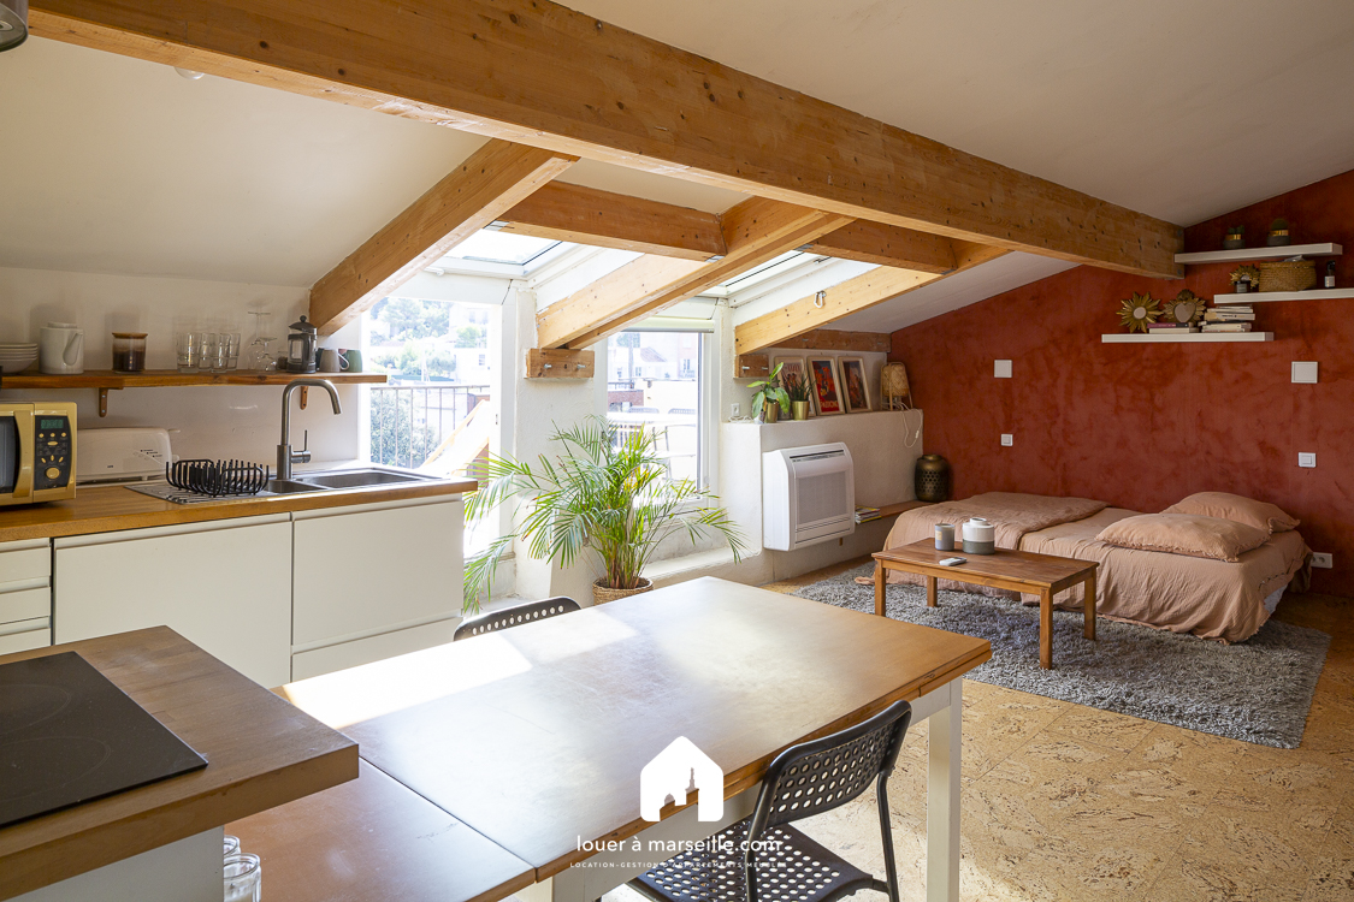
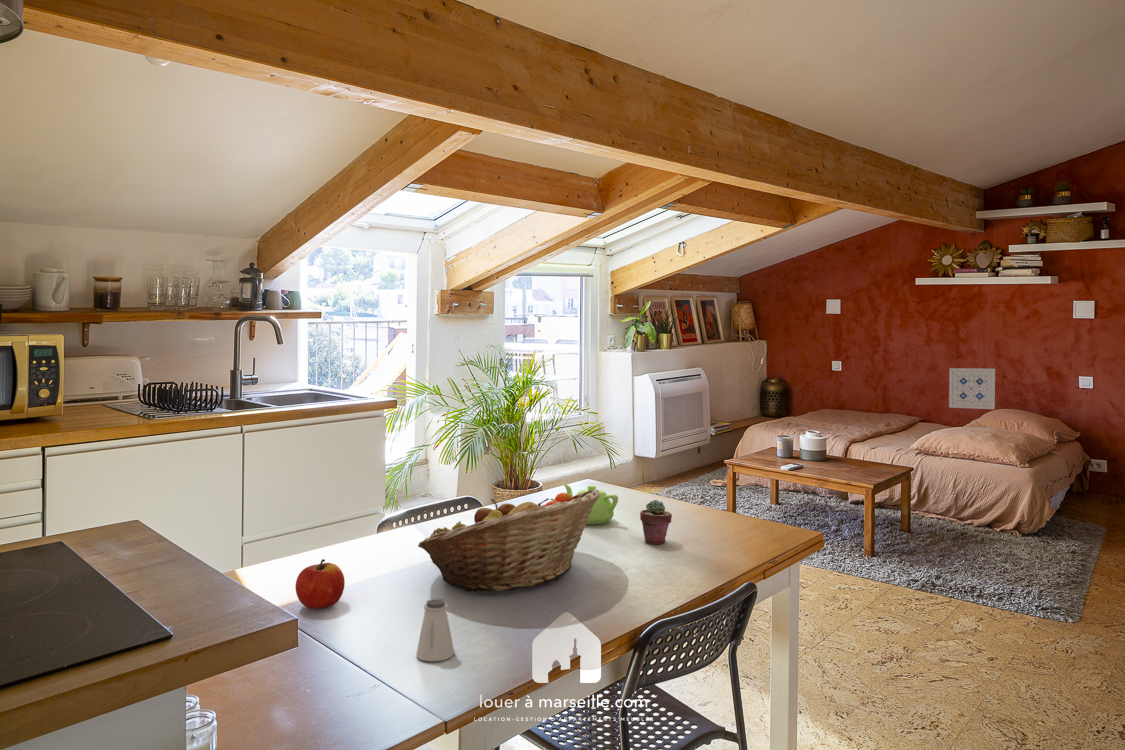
+ wall art (971, 388)
+ fruit basket (514, 532)
+ apple (320, 583)
+ teapot (593, 505)
+ saltshaker (435, 627)
+ potted succulent (655, 520)
